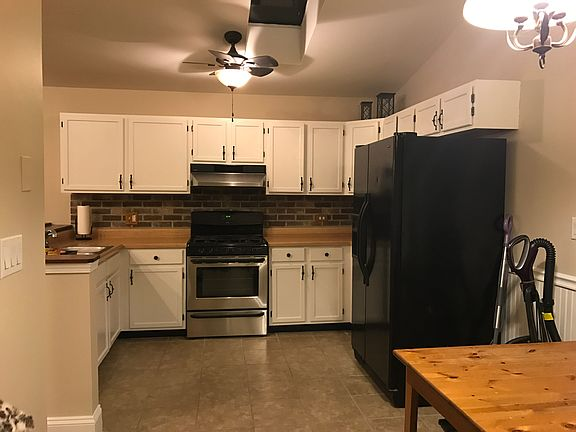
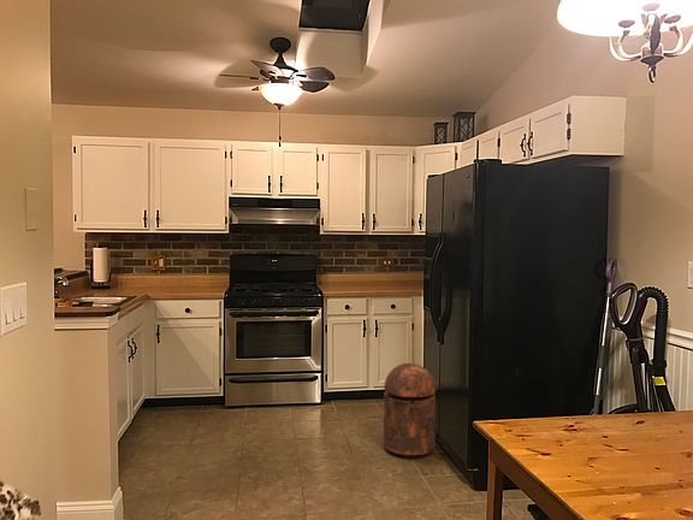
+ trash can (409, 406)
